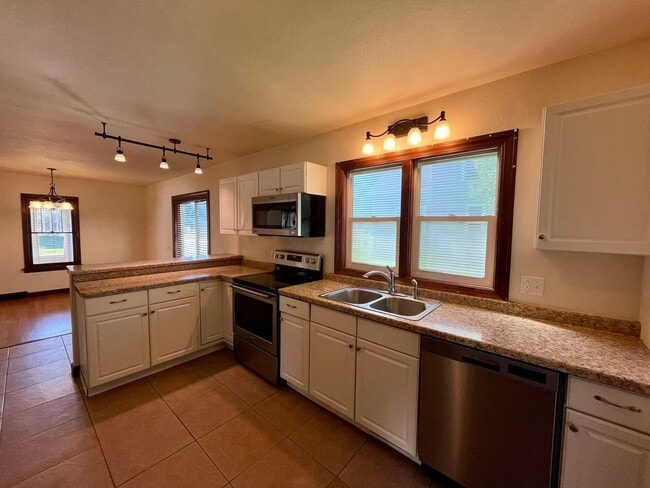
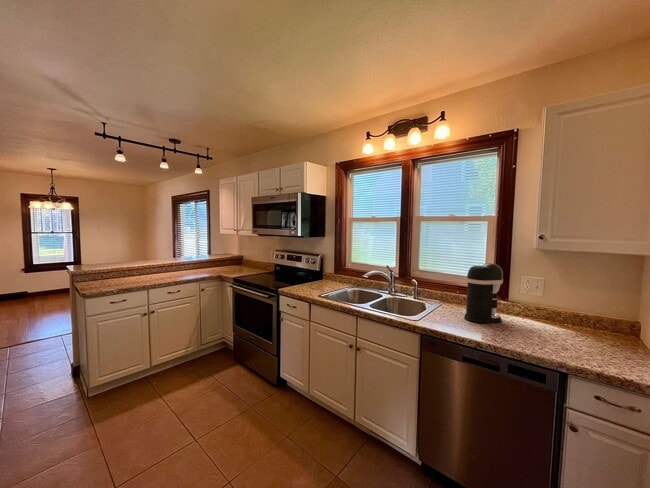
+ coffee maker (483, 291)
